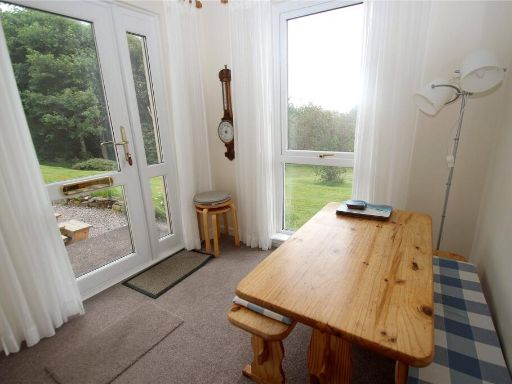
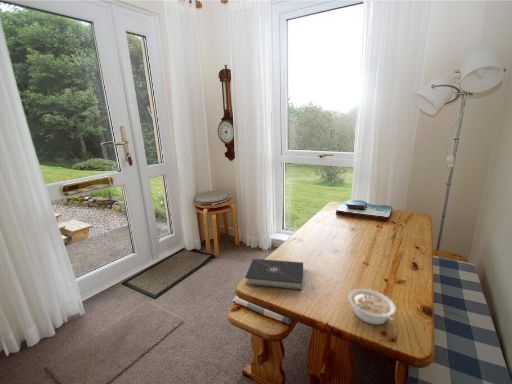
+ book (275, 272)
+ legume (372, 307)
